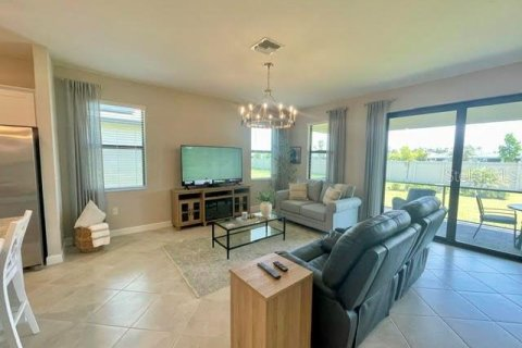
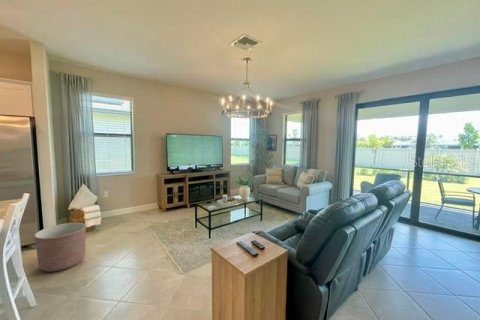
+ planter (62, 246)
